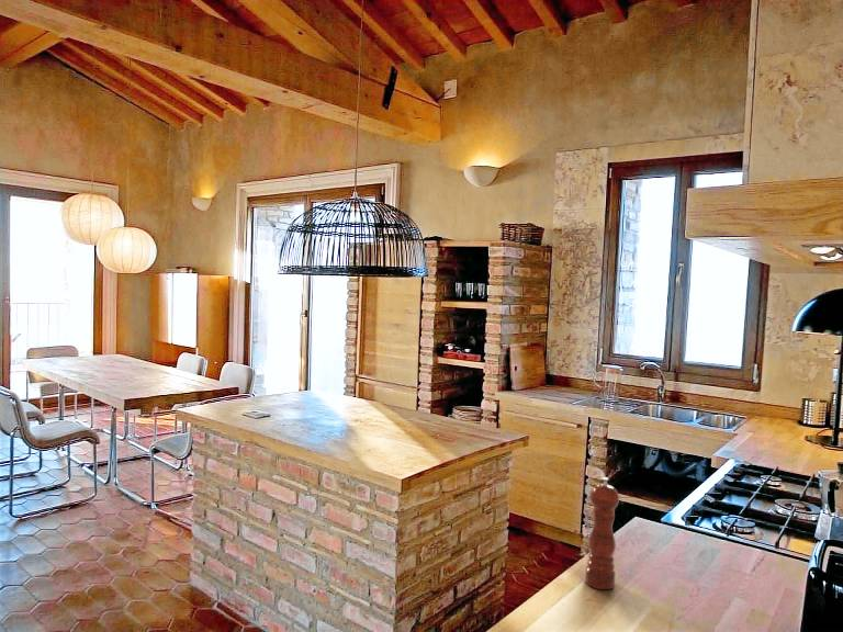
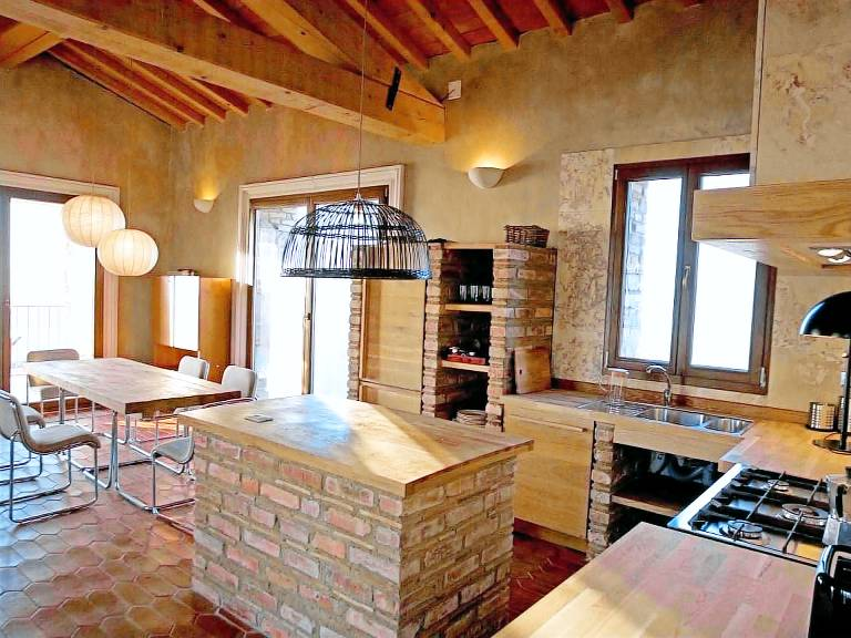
- pepper mill (603, 530)
